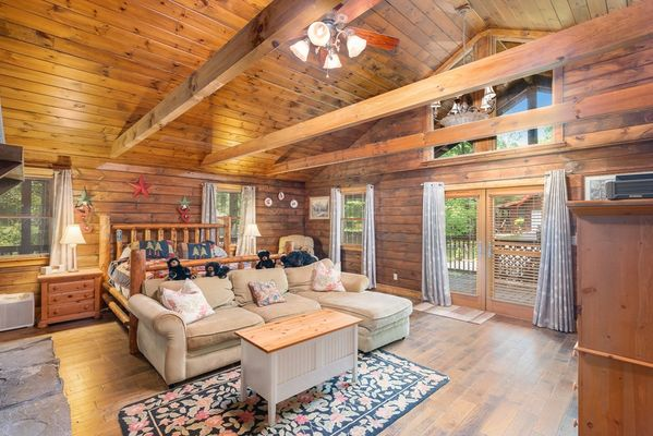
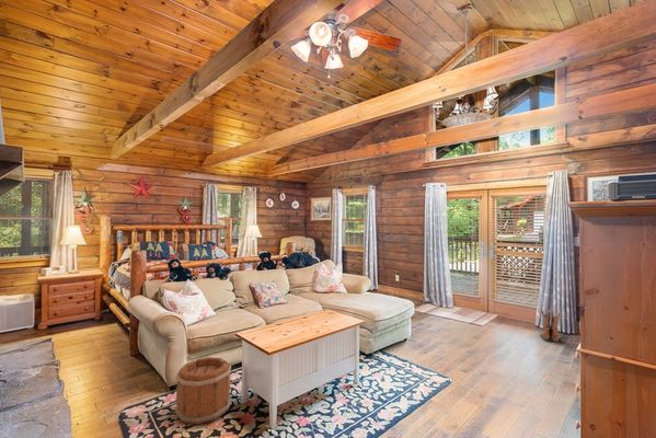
+ bucket (204, 388)
+ boots (549, 323)
